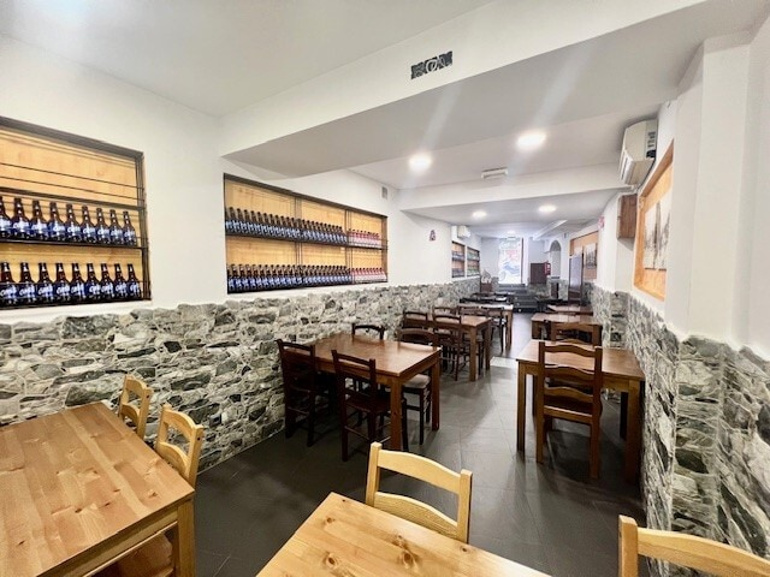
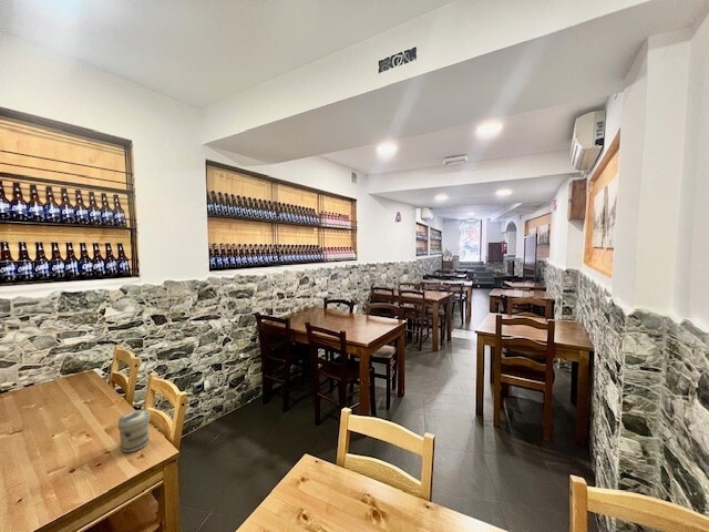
+ jar (134, 430)
